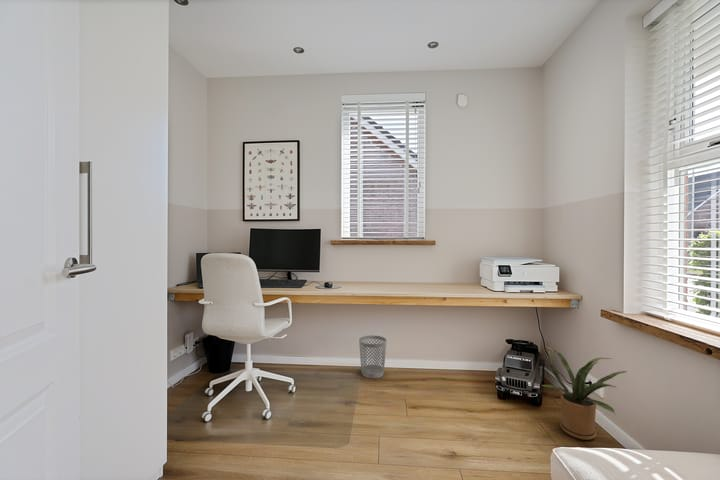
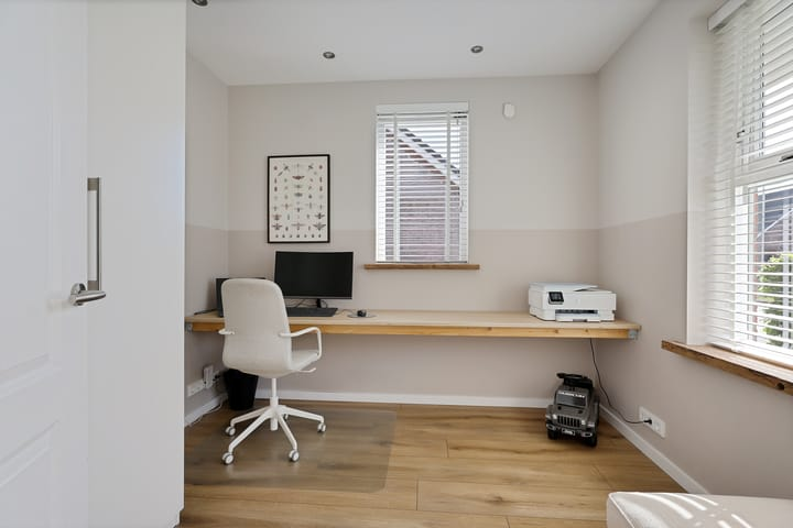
- wastebasket (373, 356)
- house plant (582, 389)
